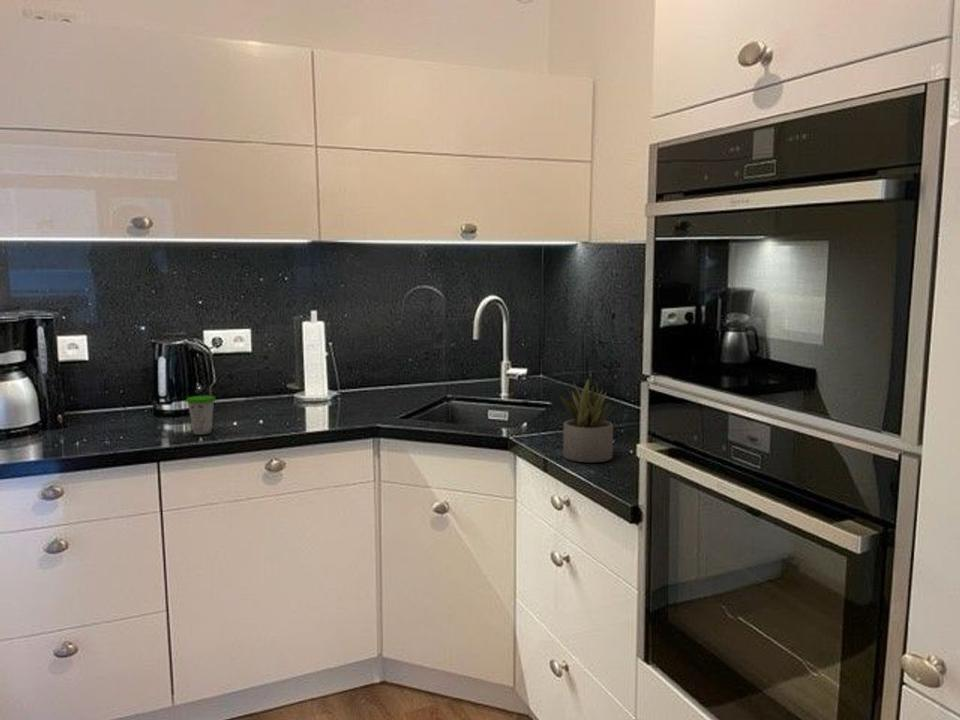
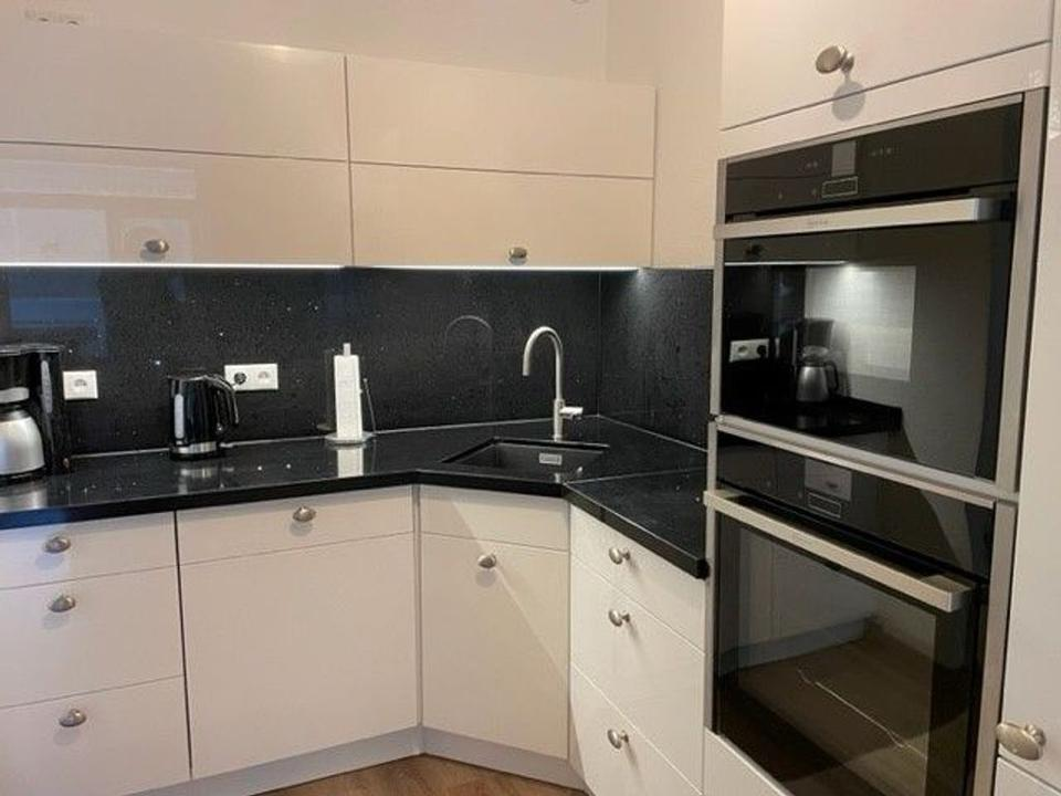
- cup (201, 407)
- succulent plant (588, 417)
